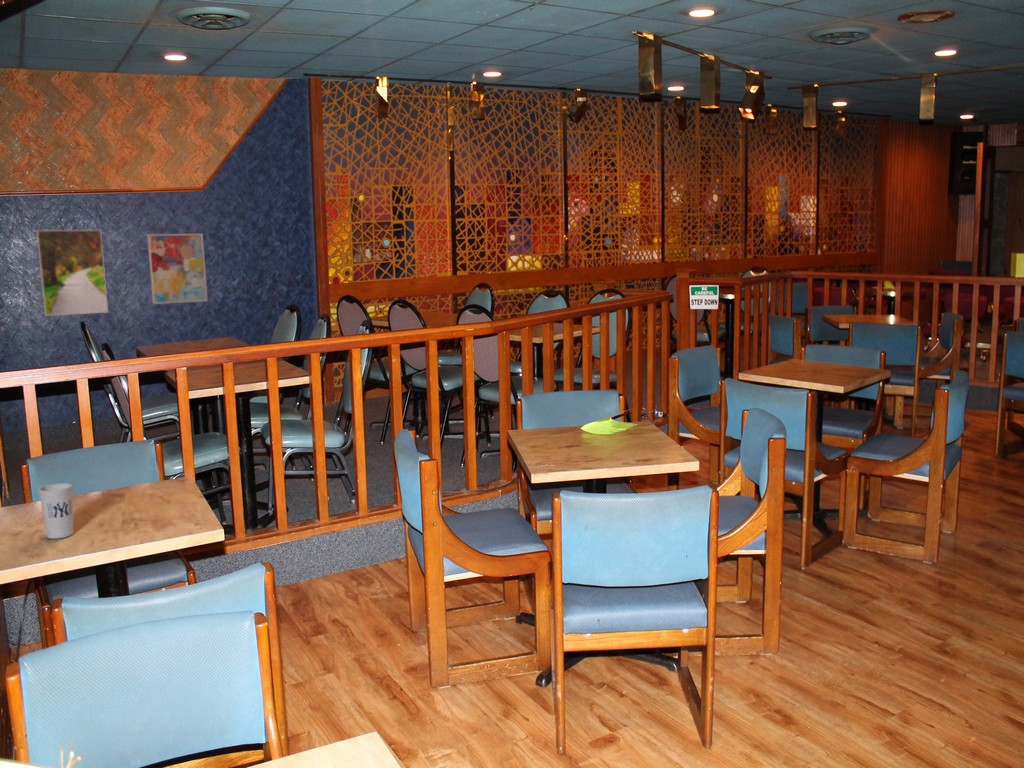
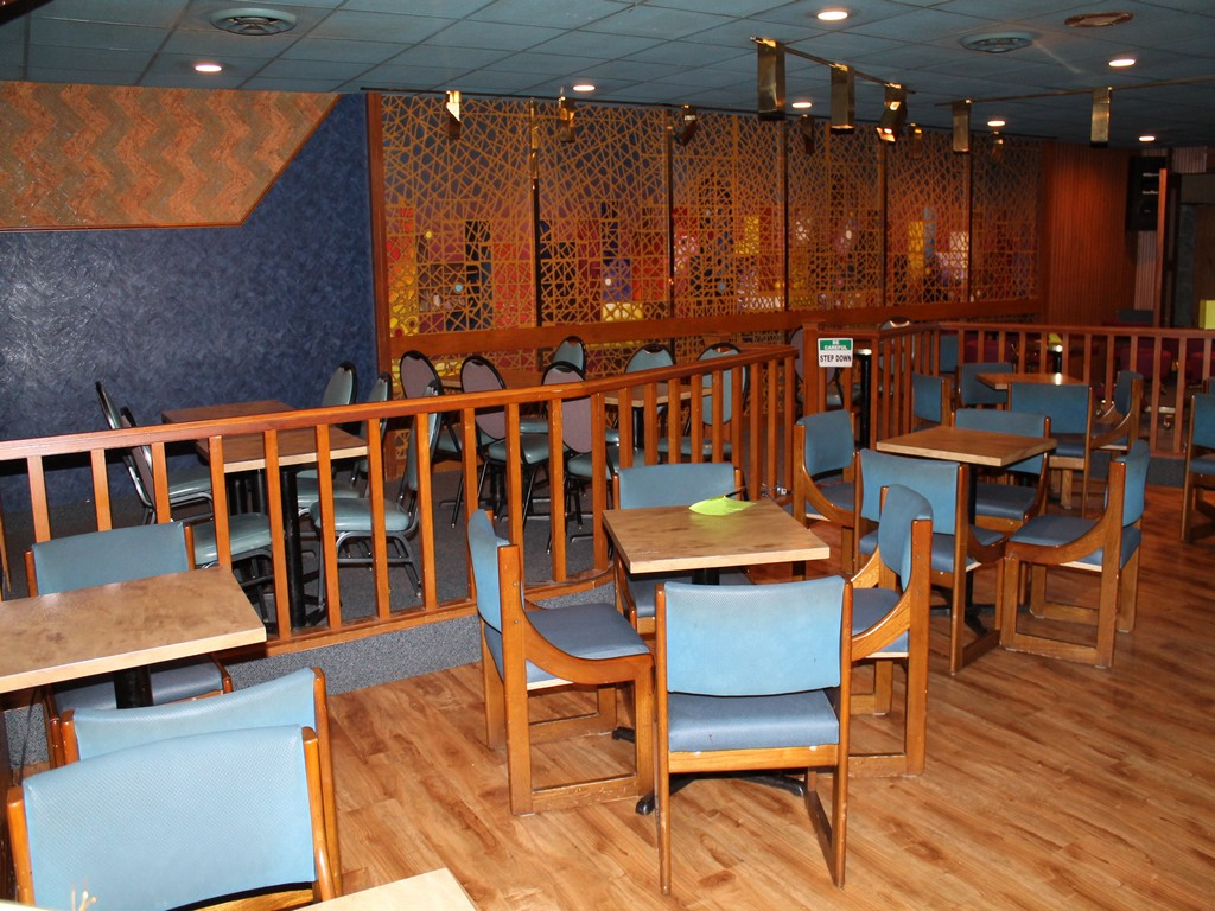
- cup (57, 511)
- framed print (73, 272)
- wall art (177, 268)
